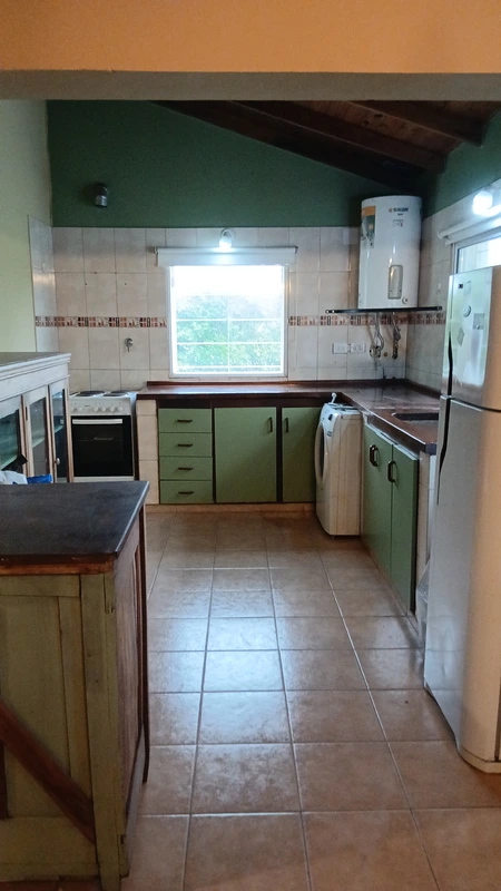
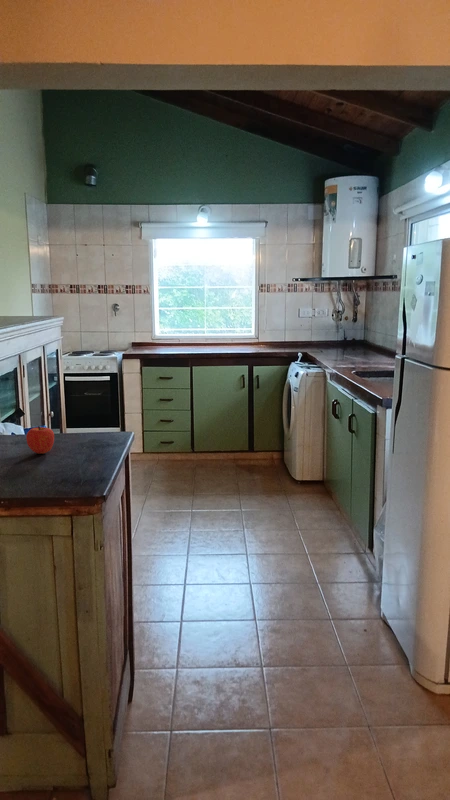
+ fruit (40, 439)
